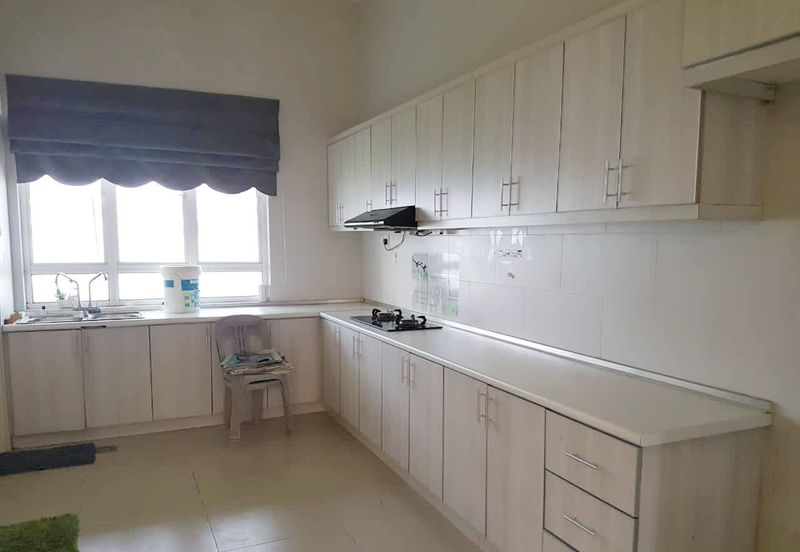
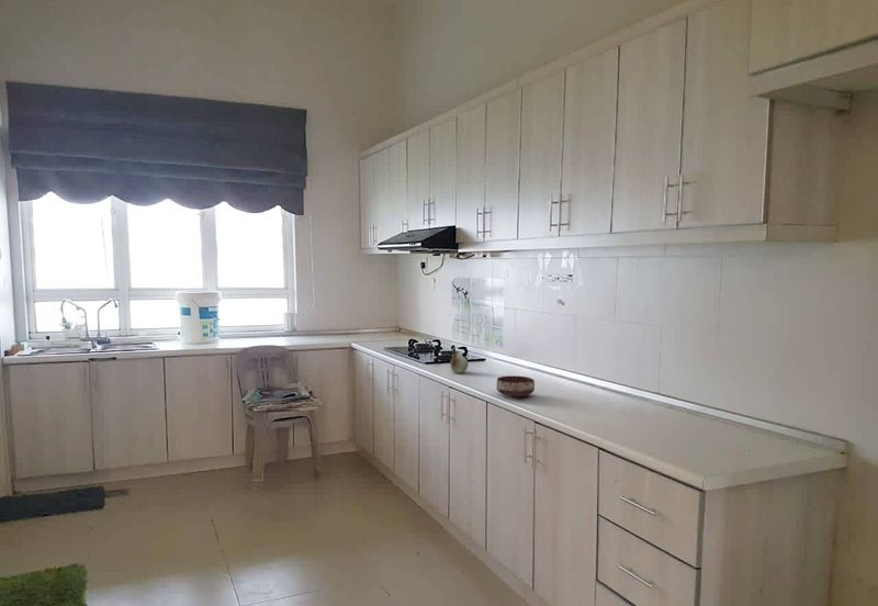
+ bowl (515, 388)
+ fruit (459, 361)
